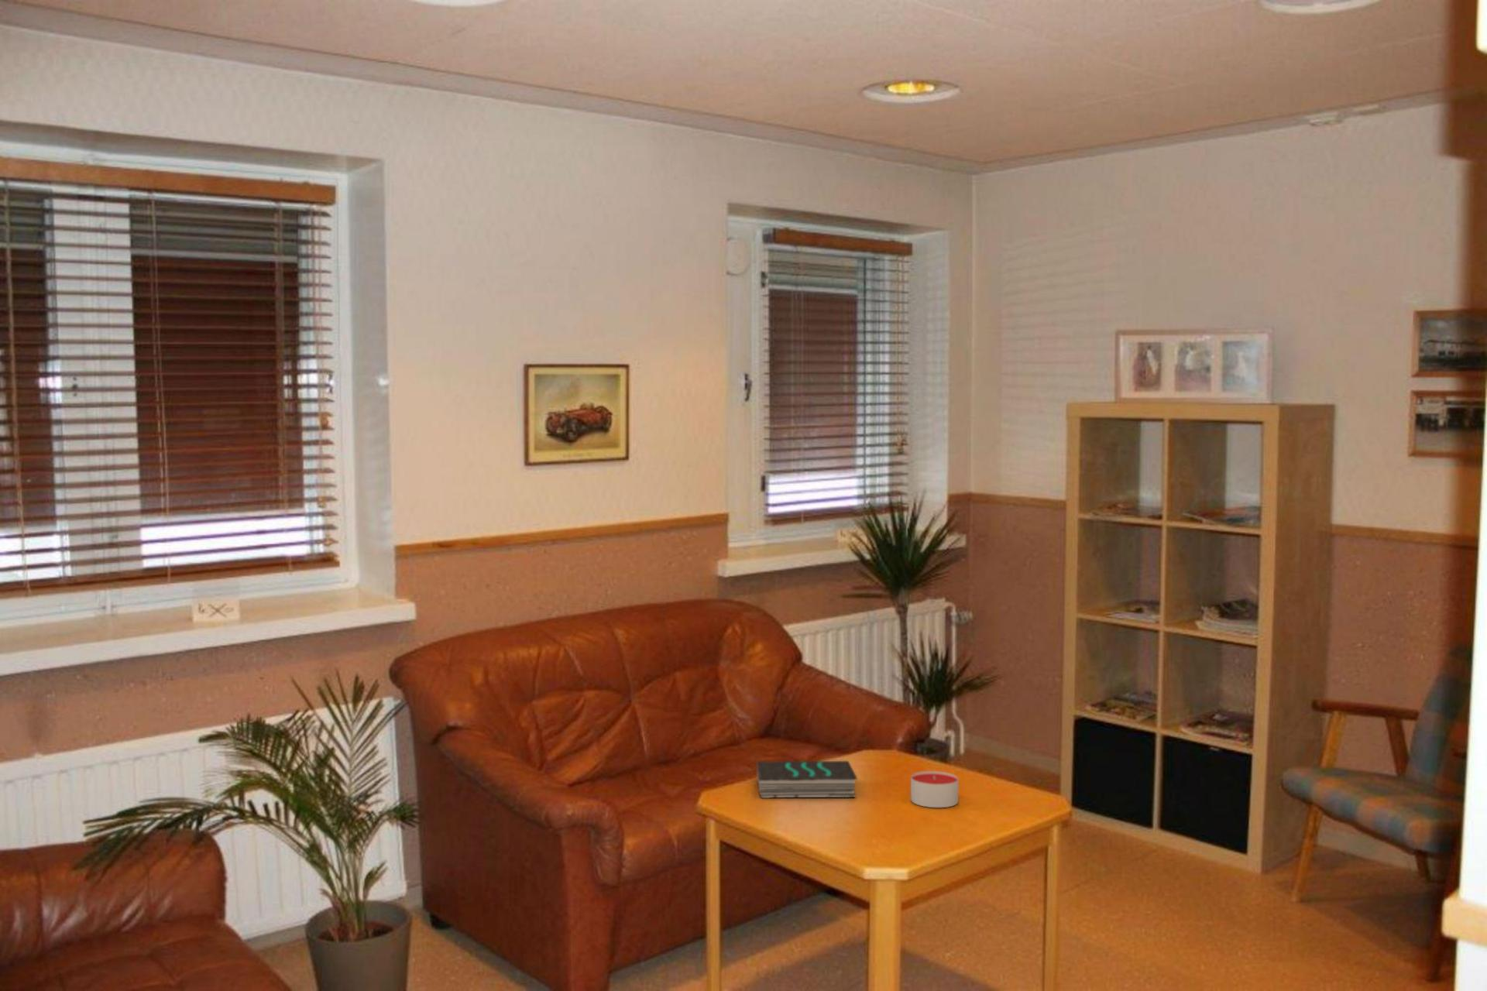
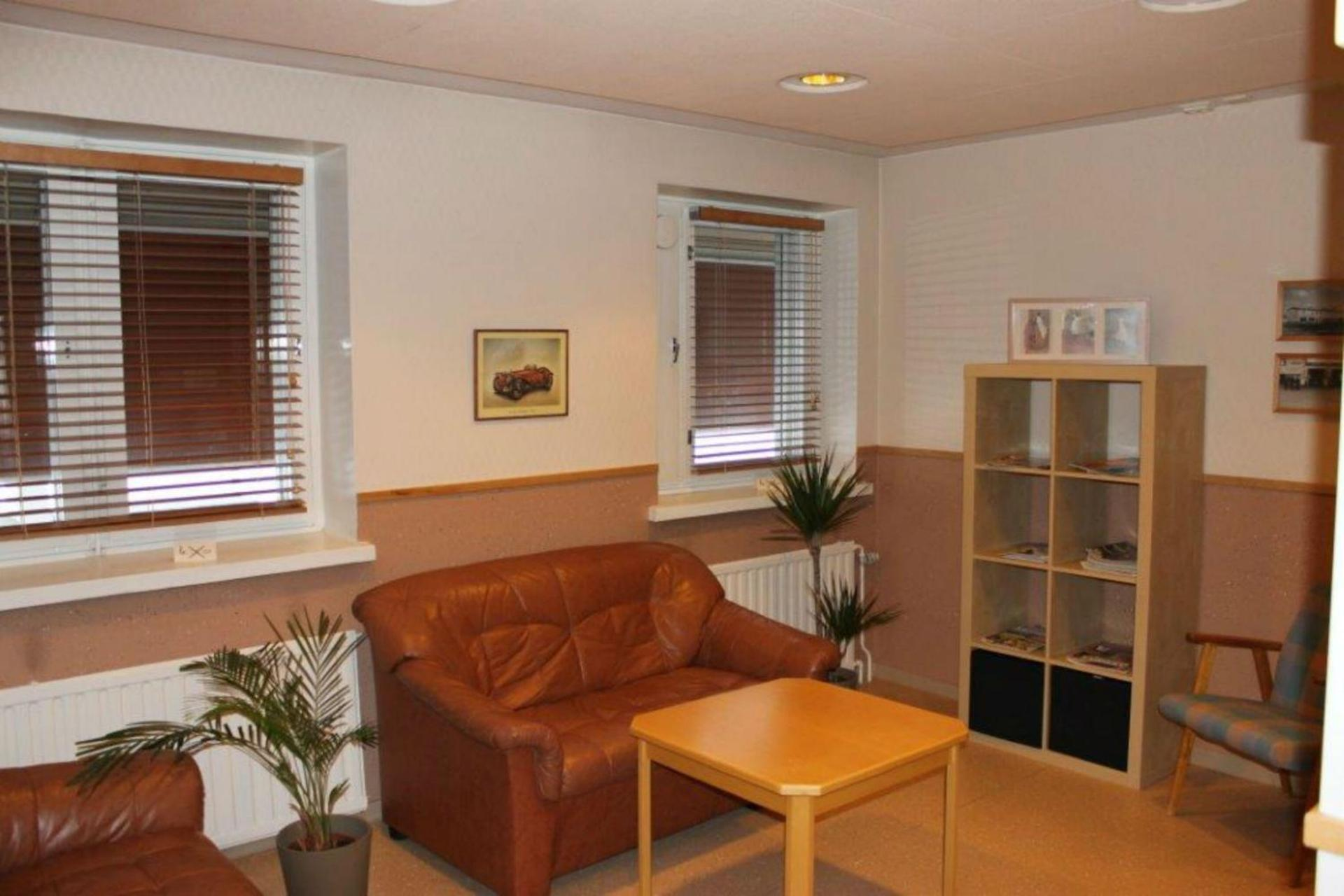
- candle (934, 789)
- book (804, 779)
